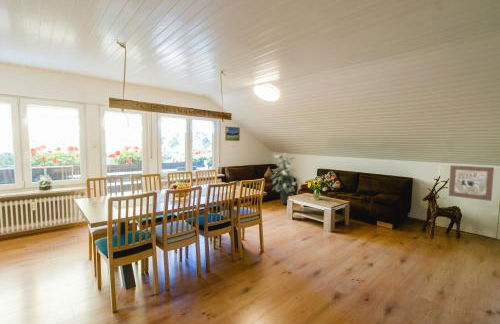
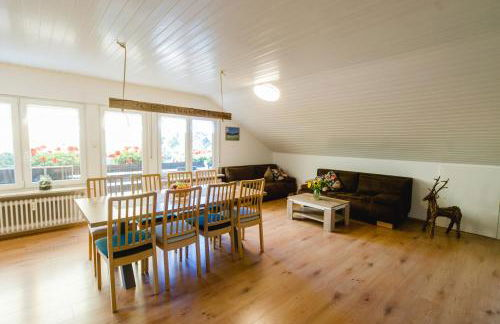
- wall art (470, 182)
- indoor plant (283, 178)
